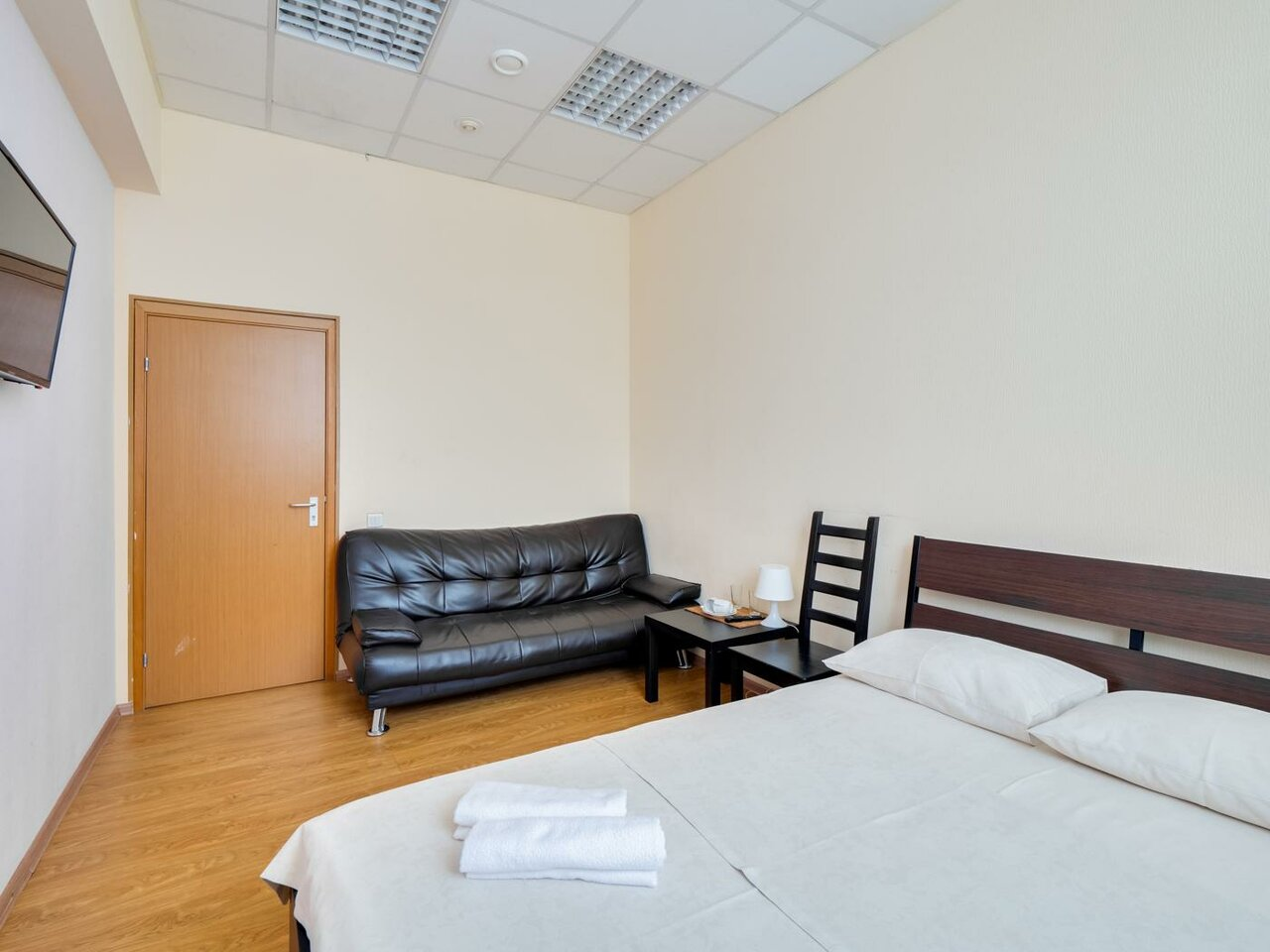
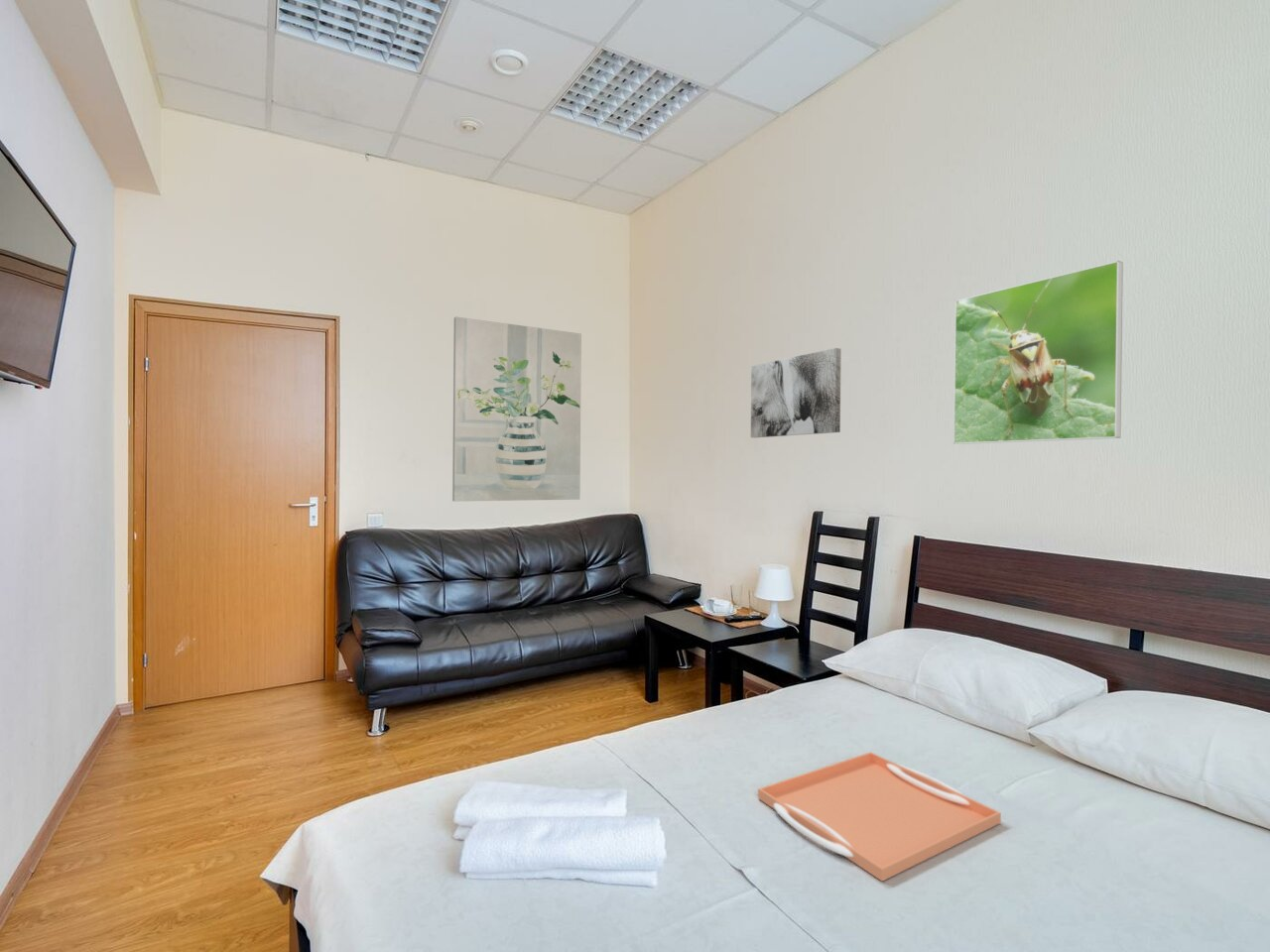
+ wall art (520, 413)
+ serving tray (875, 805)
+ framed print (1029, 362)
+ wall art (792, 396)
